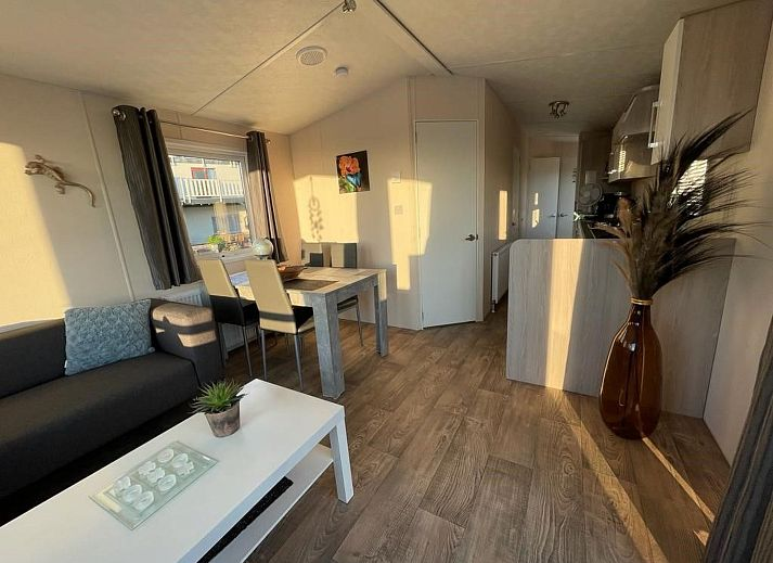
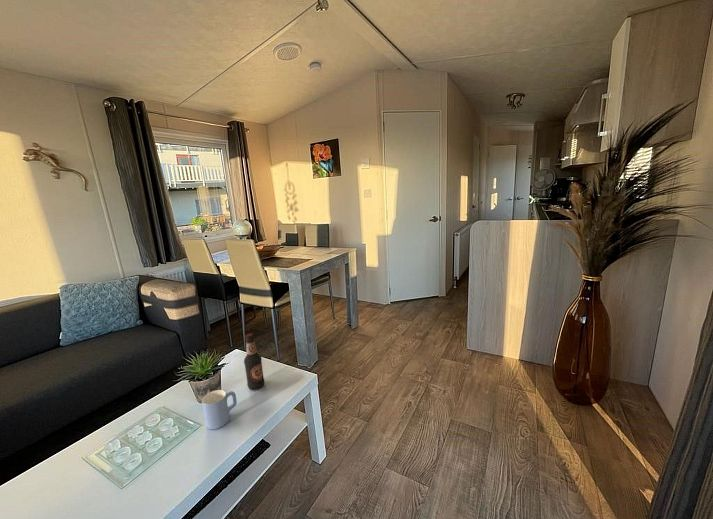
+ bottle (252, 361)
+ mug (221, 406)
